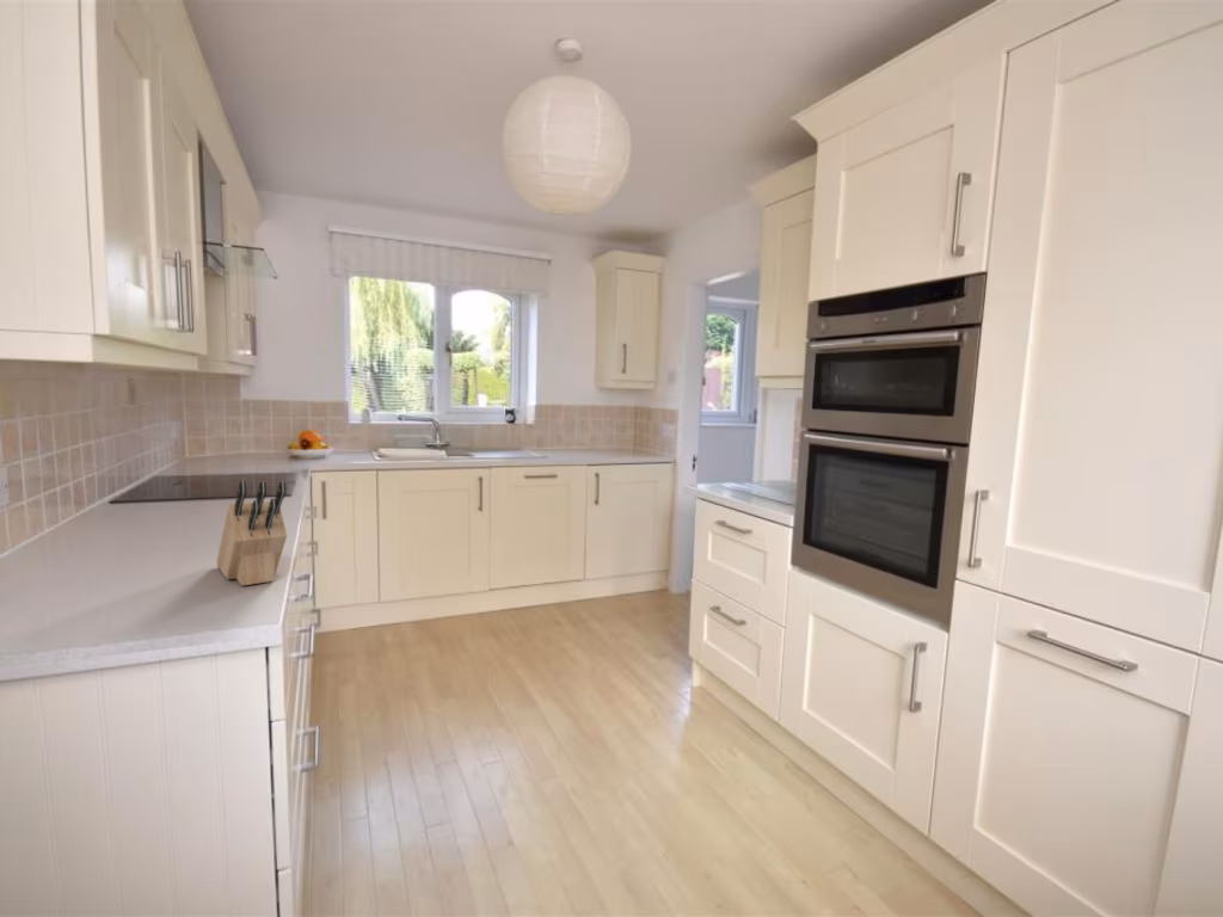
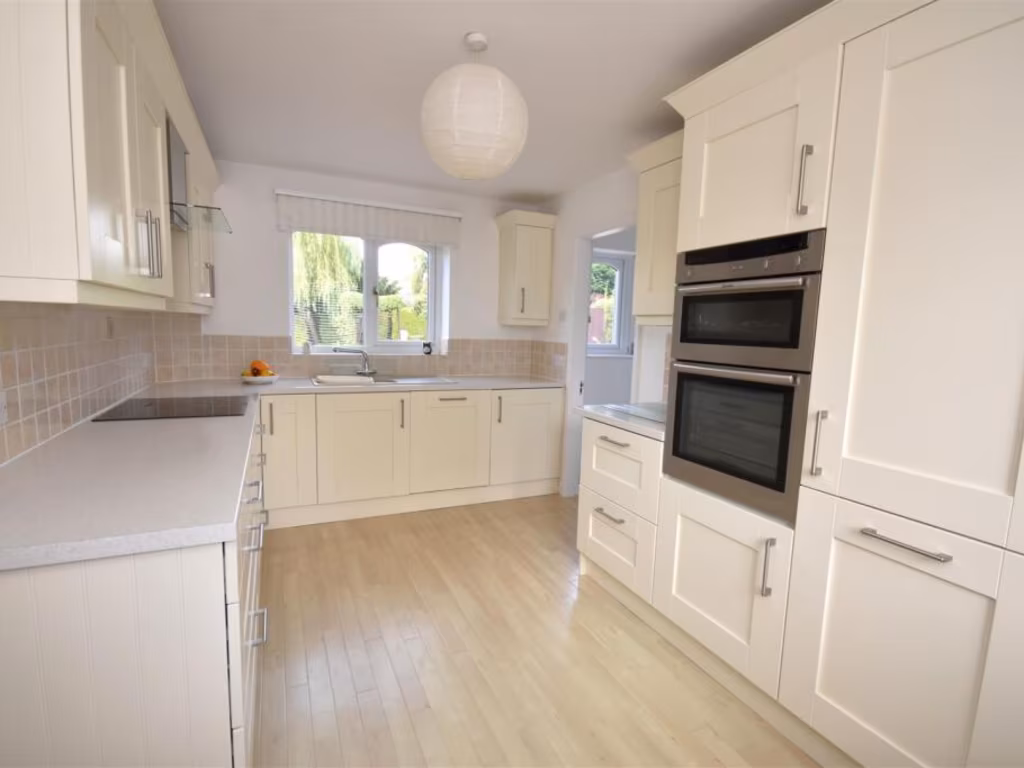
- knife block (251, 525)
